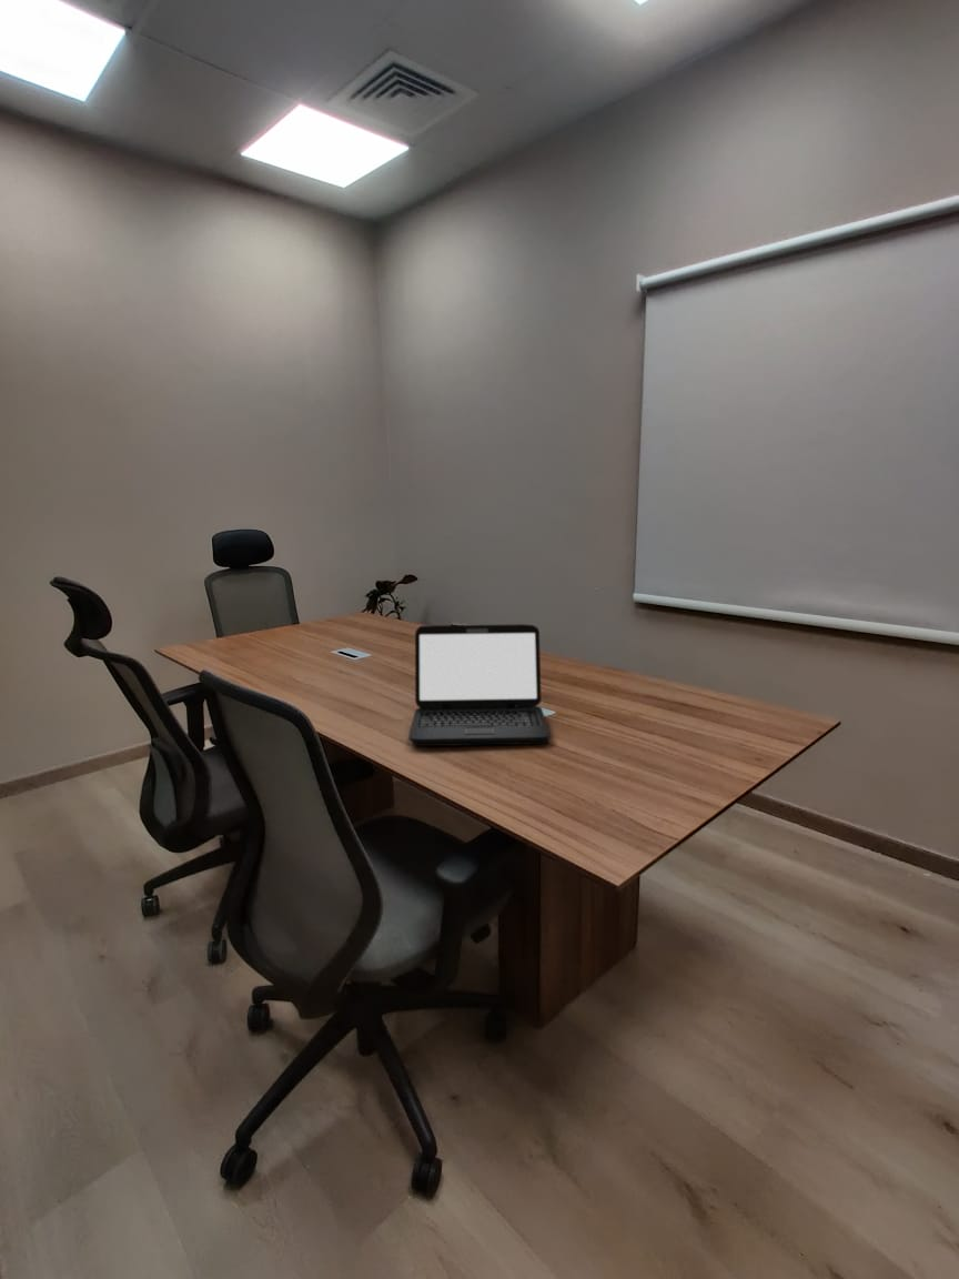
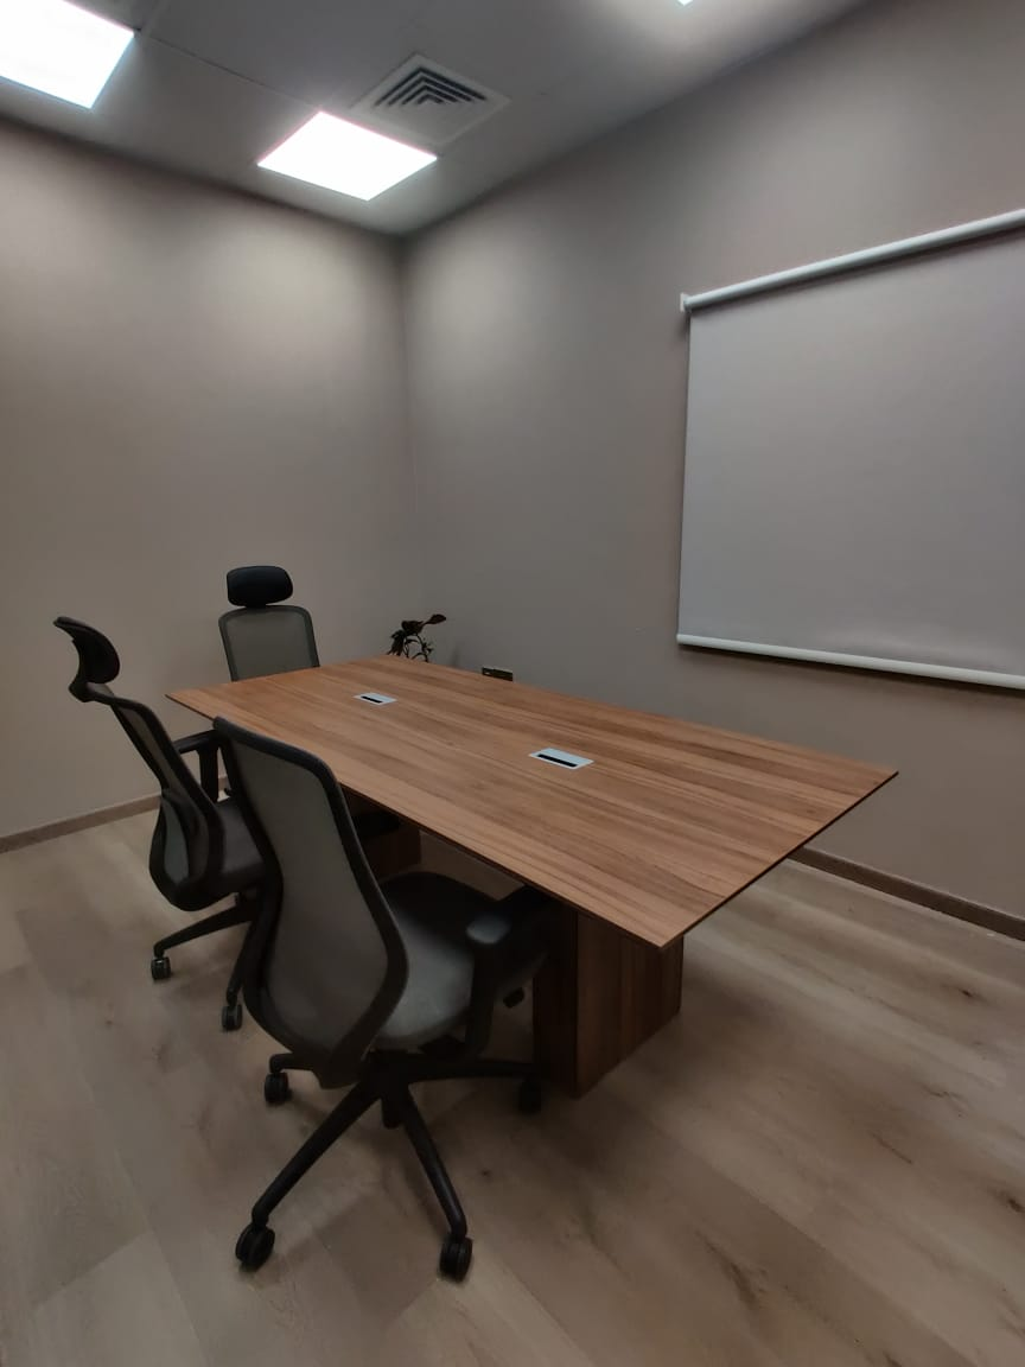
- laptop (478, 681)
